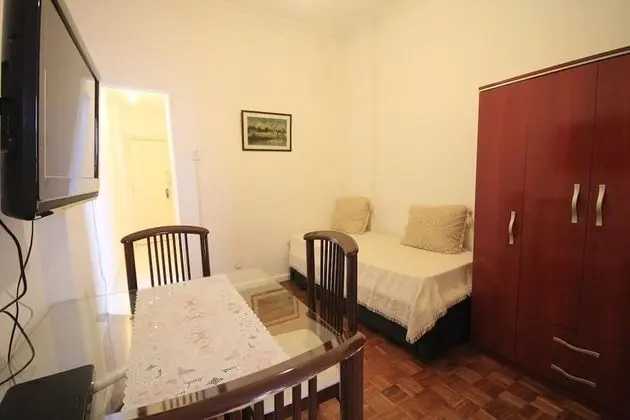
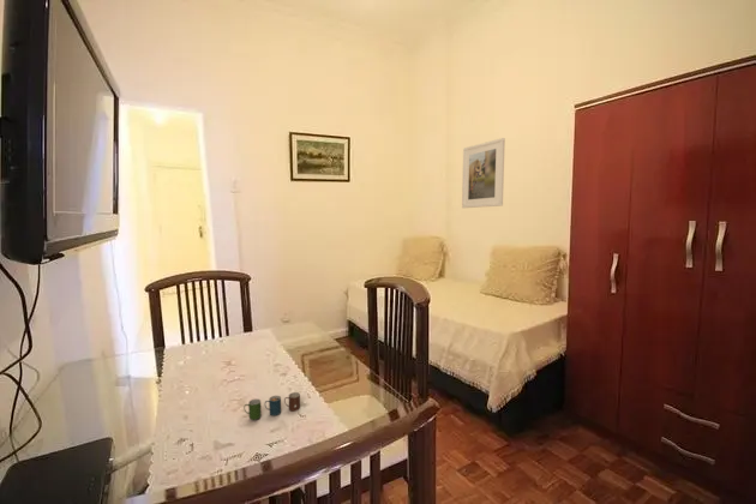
+ cup (272, 401)
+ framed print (481, 175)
